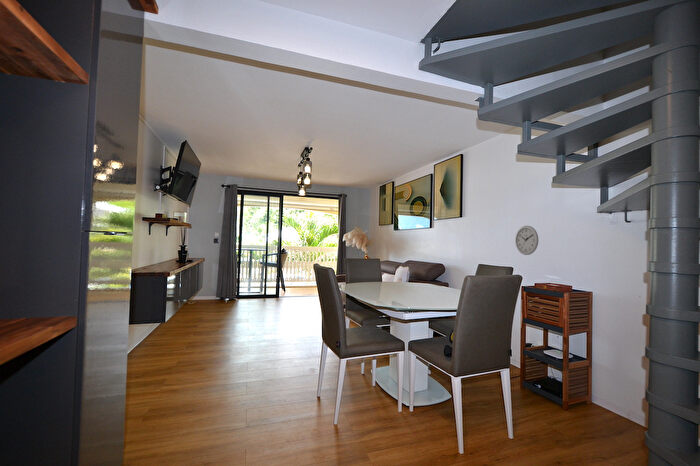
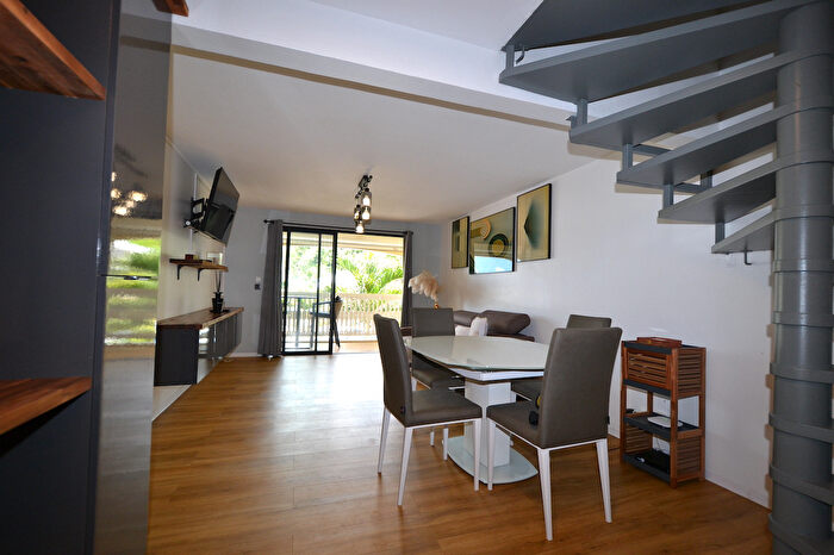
- wall clock (525, 240)
